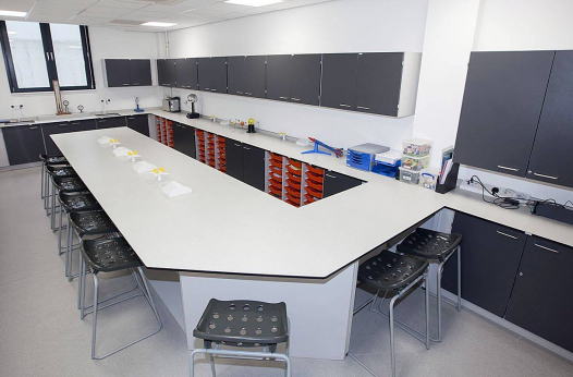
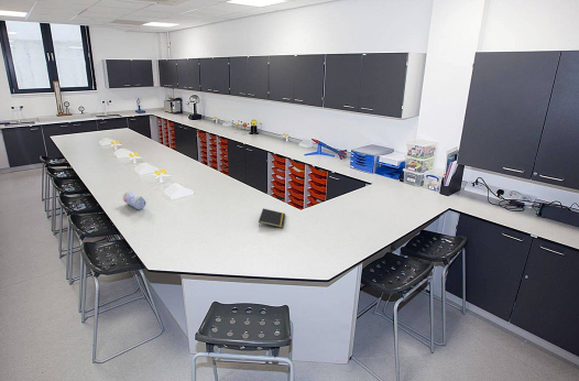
+ pencil case (133, 199)
+ notepad (272, 217)
